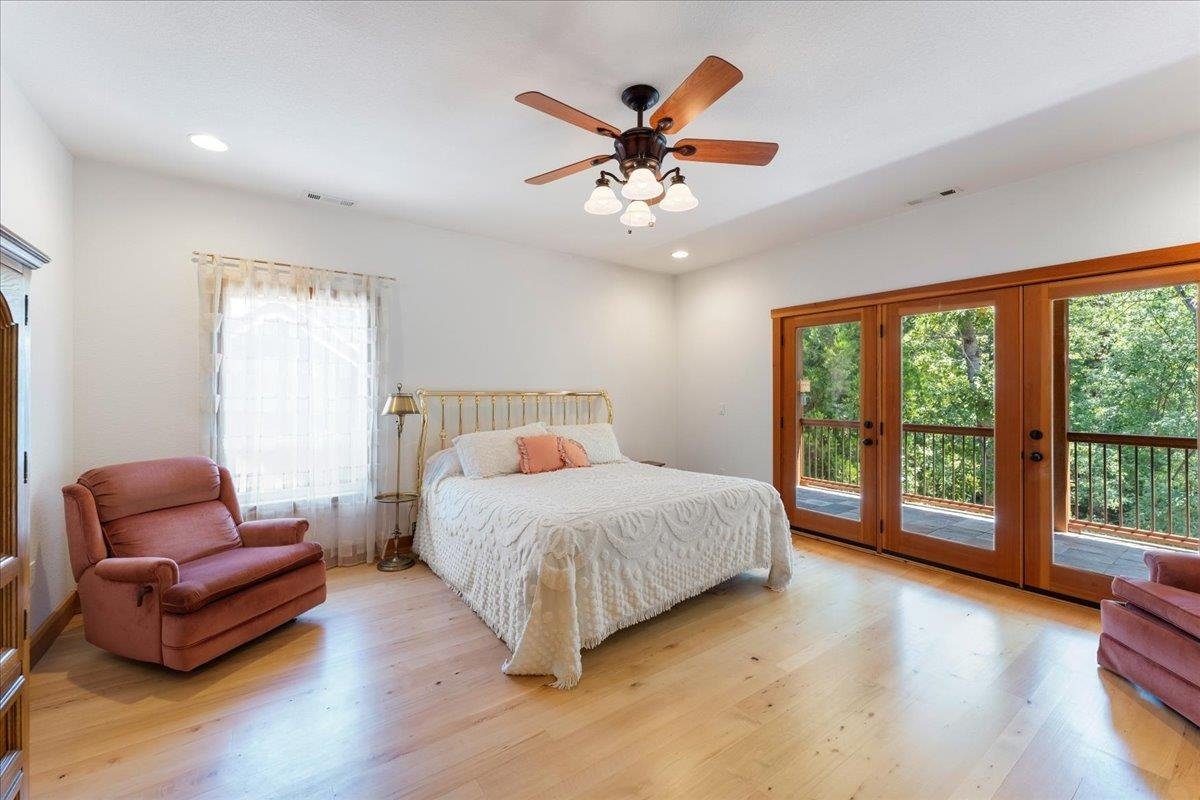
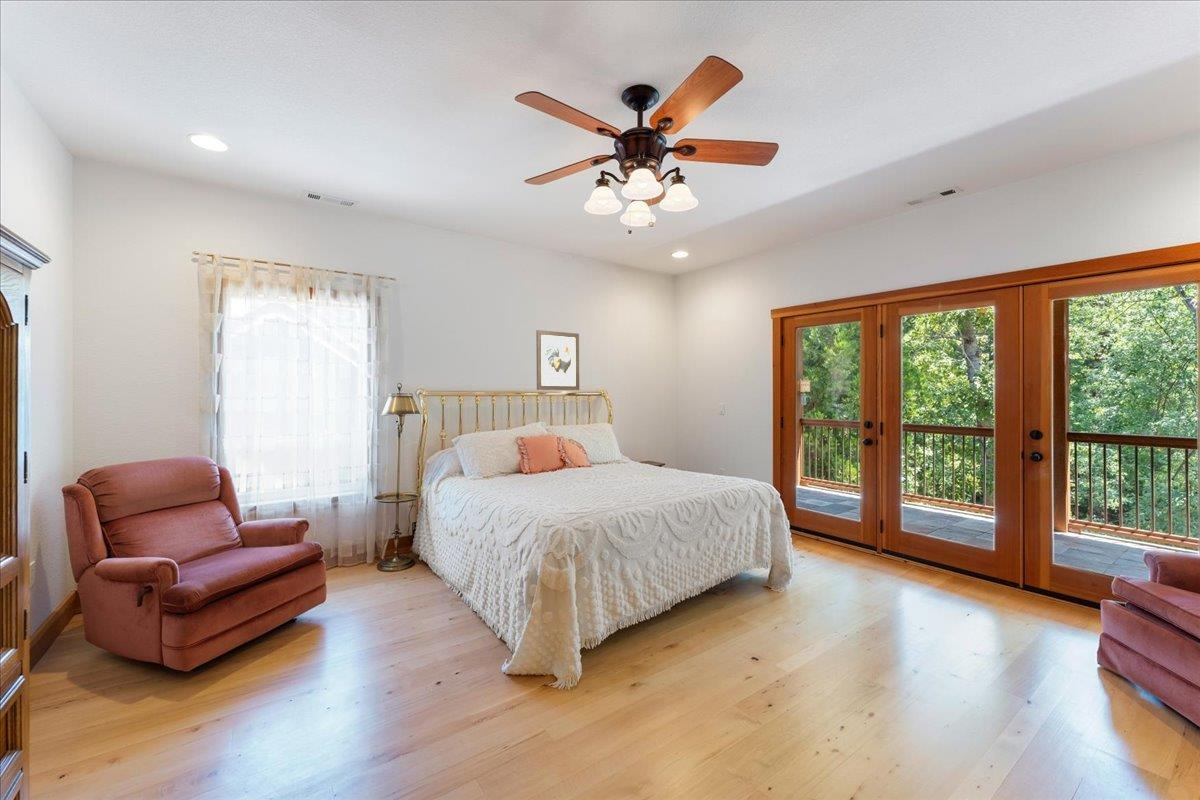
+ wall art (558, 361)
